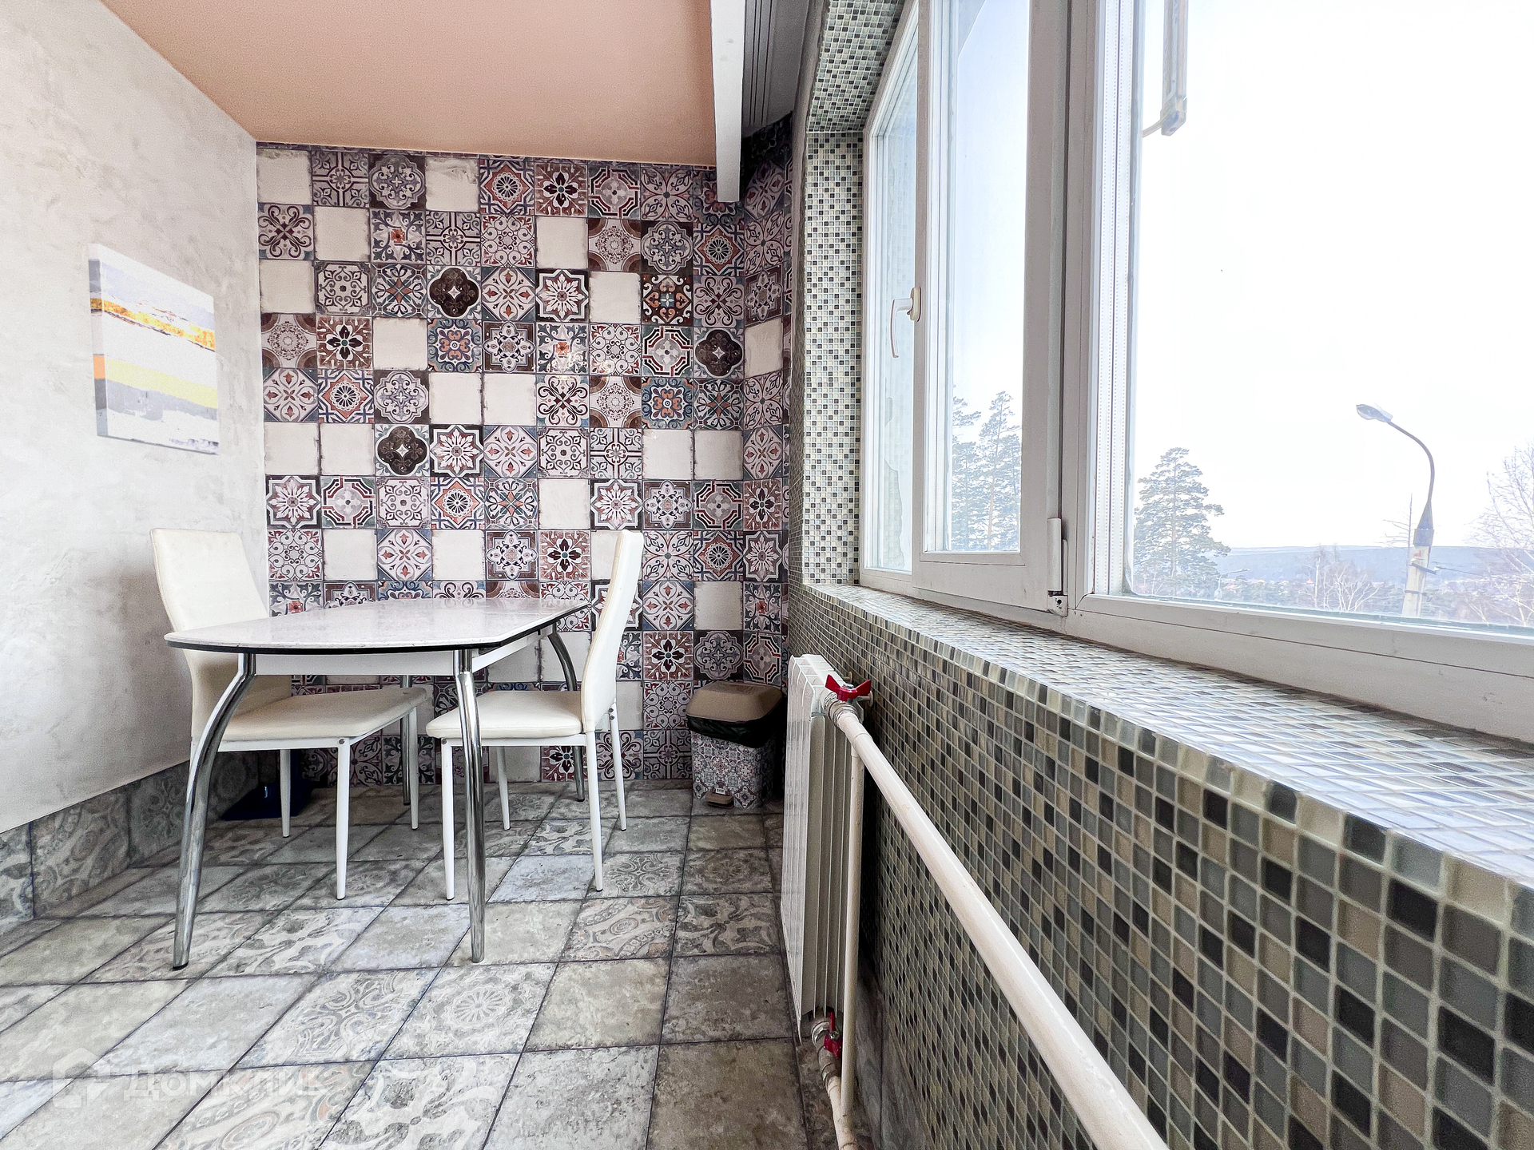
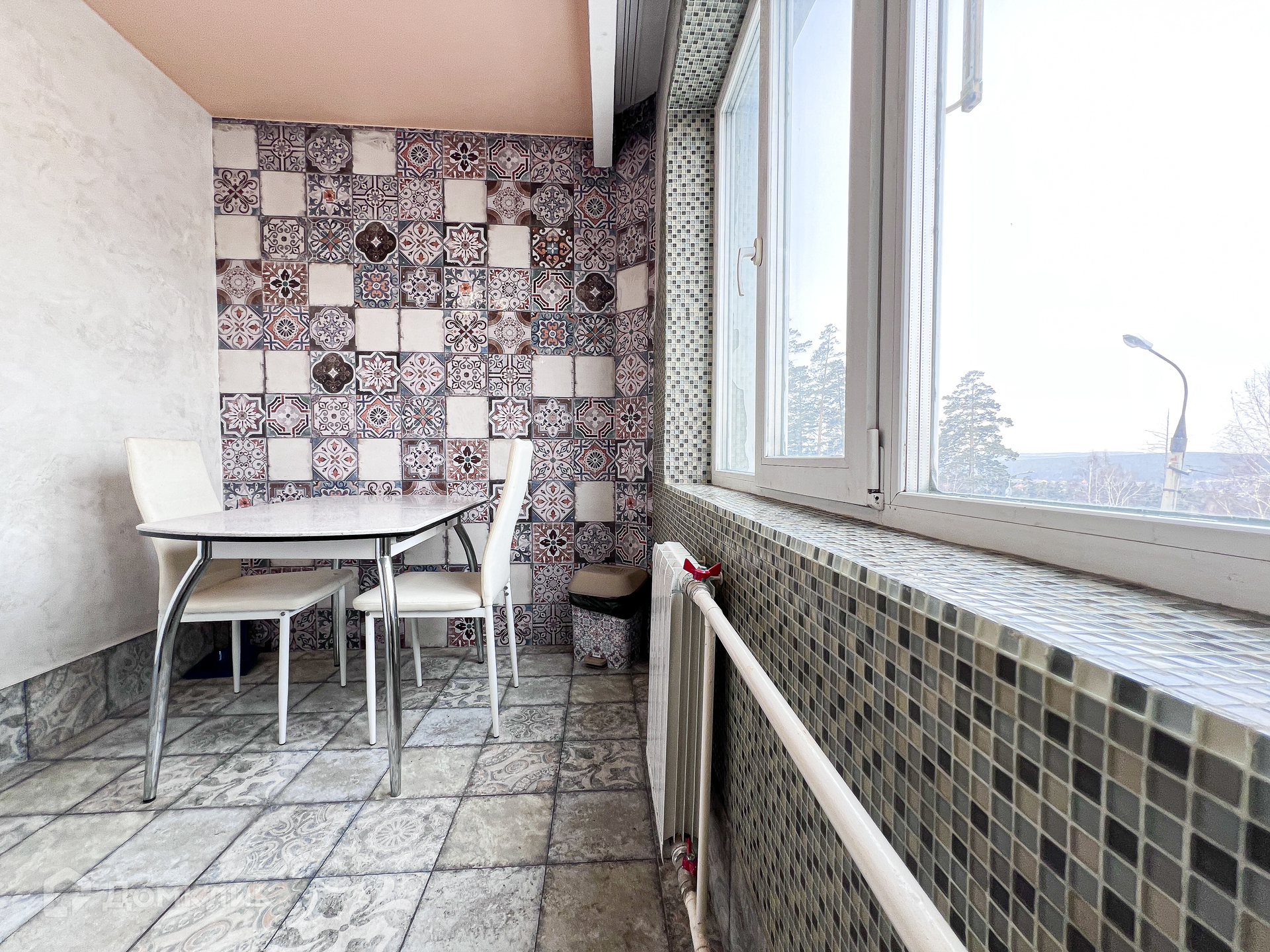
- wall art (159, 360)
